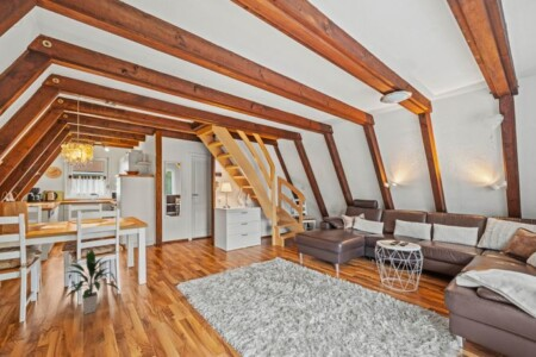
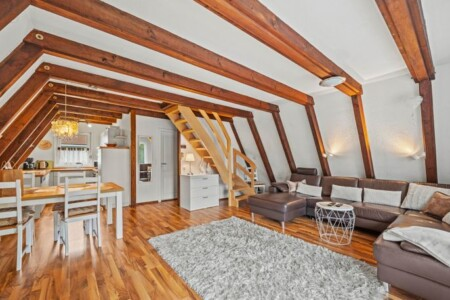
- indoor plant (93, 281)
